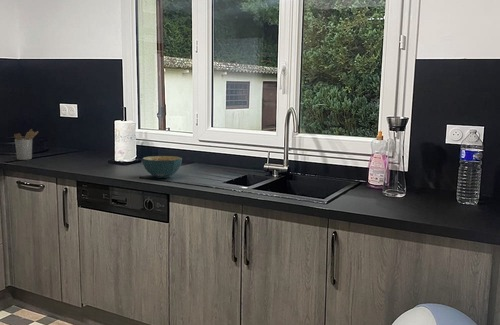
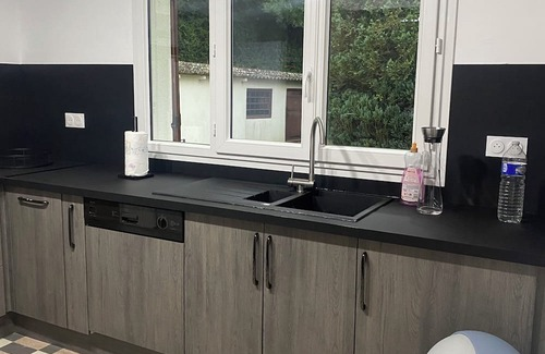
- cereal bowl (162, 167)
- utensil holder (26, 144)
